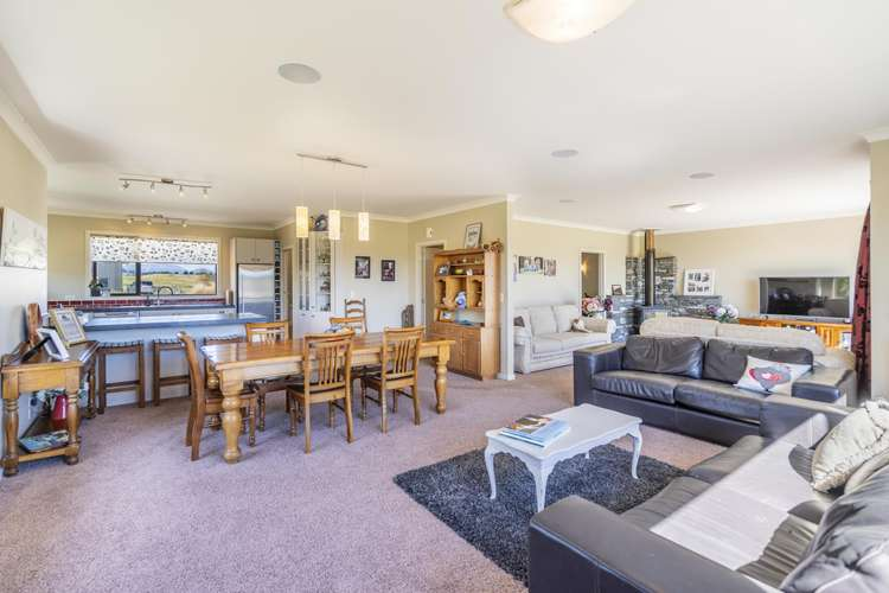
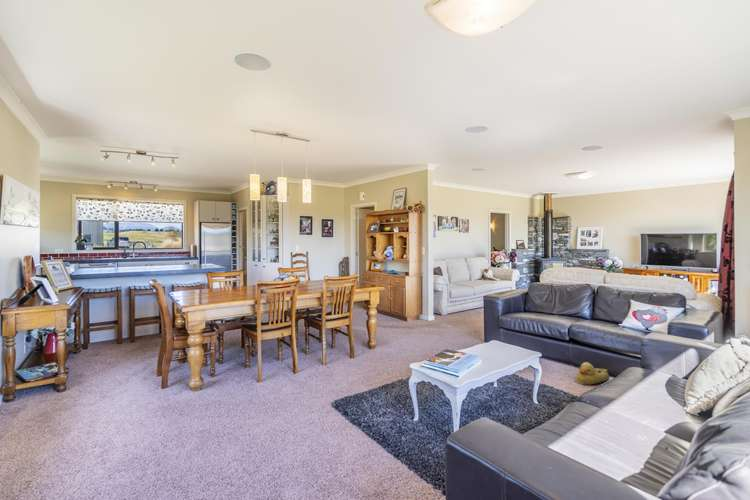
+ rubber duck (591, 371)
